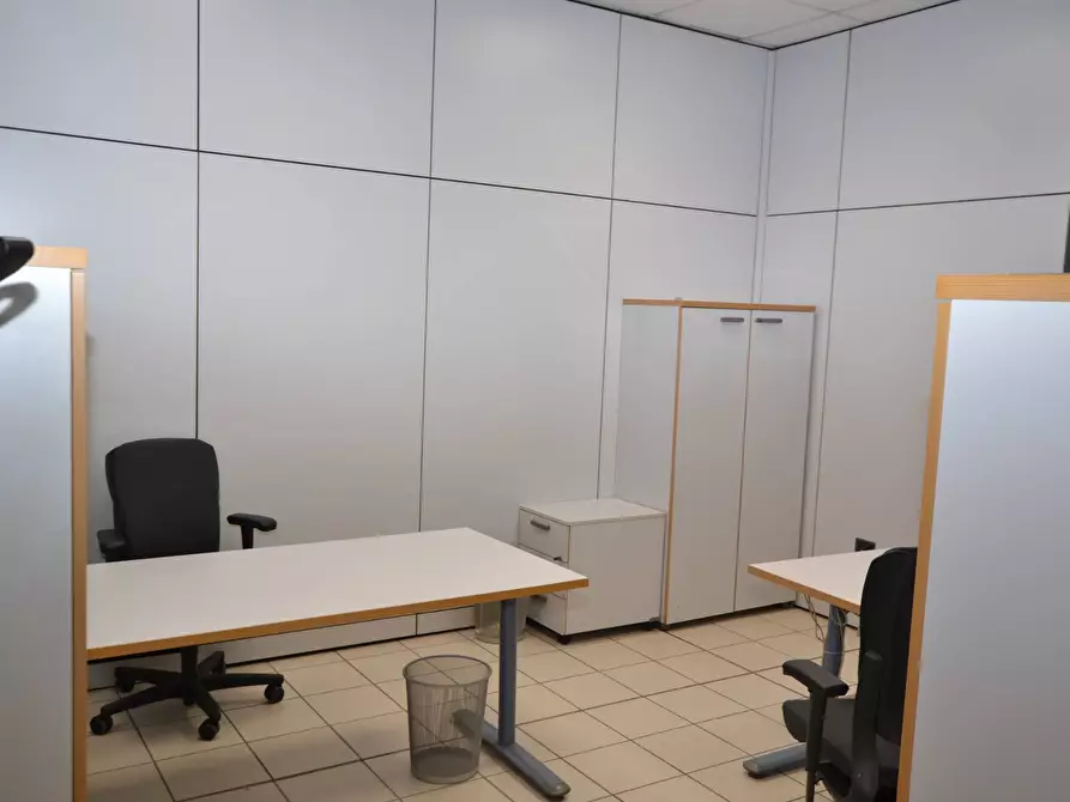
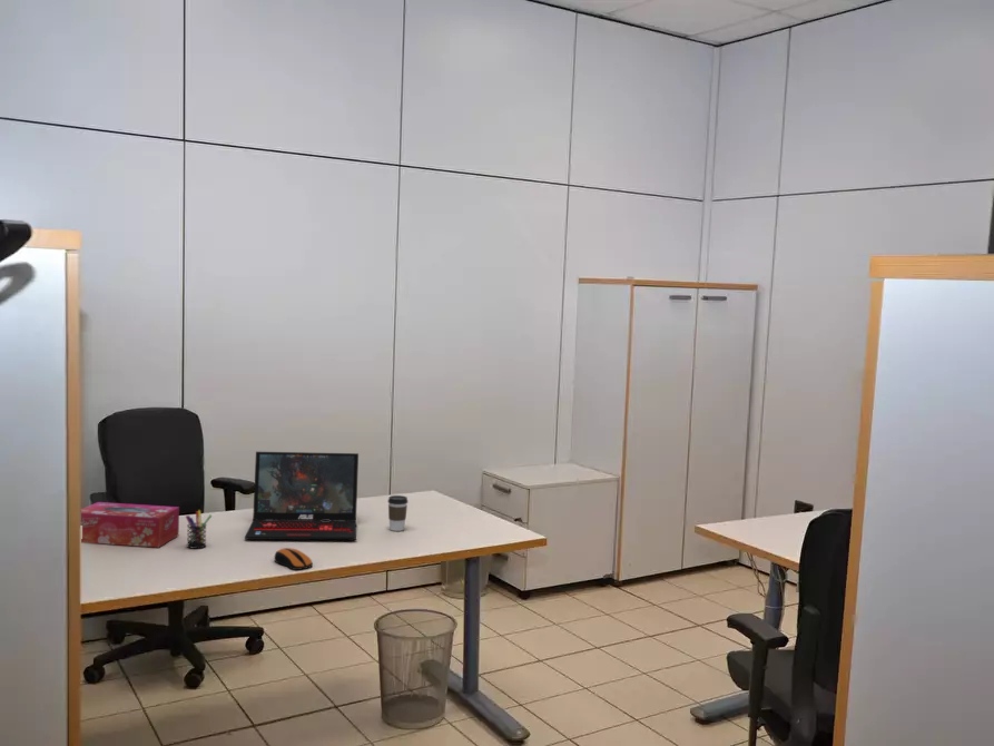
+ laptop (304, 494)
+ computer mouse (292, 557)
+ tissue box (127, 523)
+ pen holder (198, 528)
+ coffee cup (397, 513)
